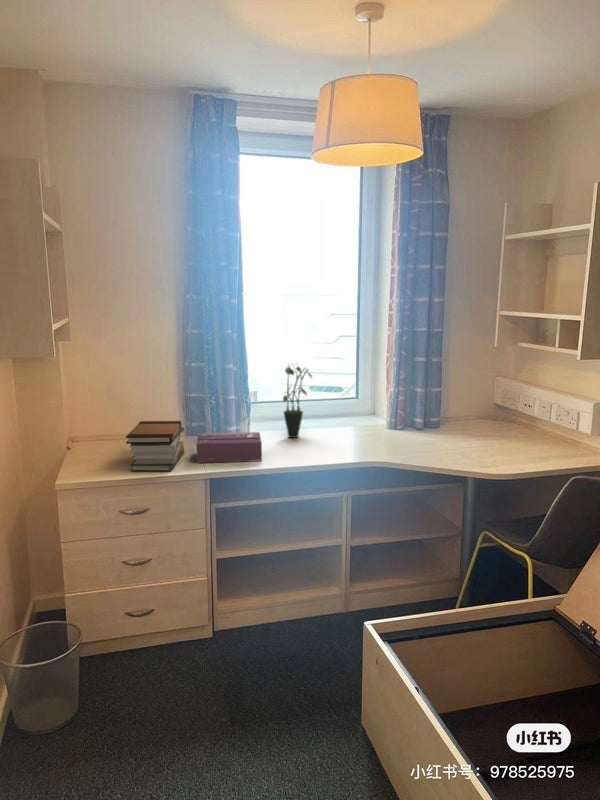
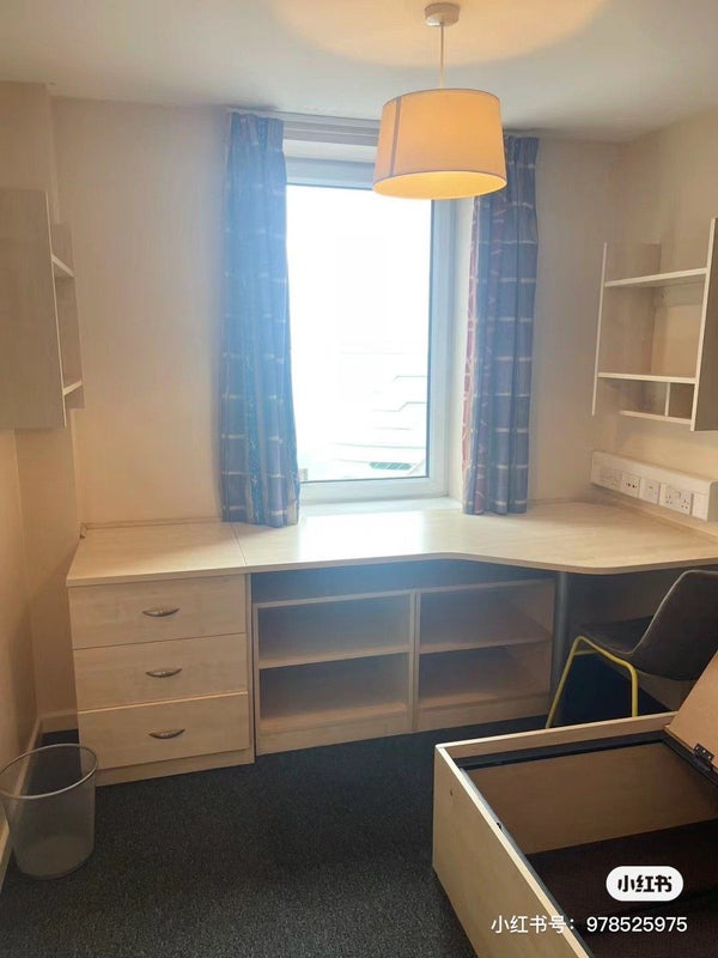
- book stack (156, 445)
- potted plant (296, 400)
- tissue box (229, 446)
